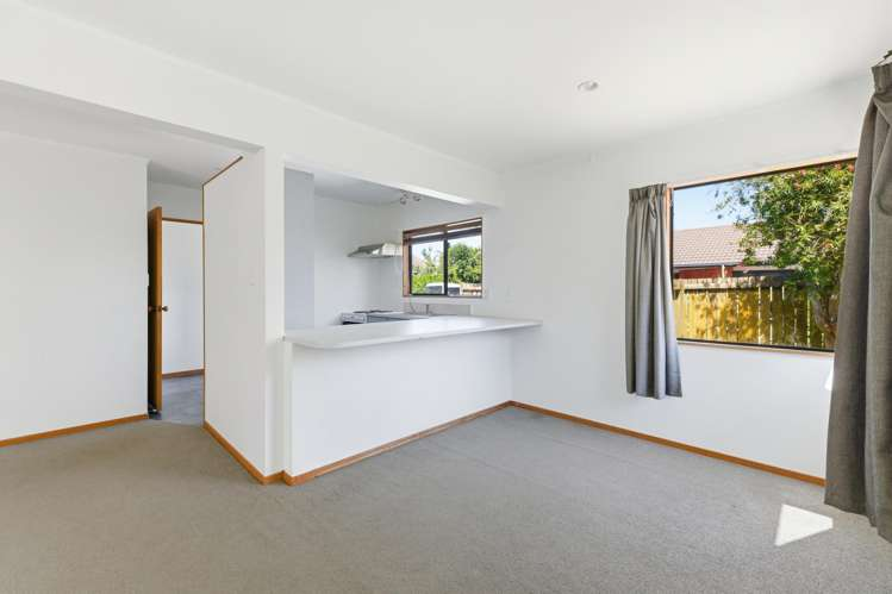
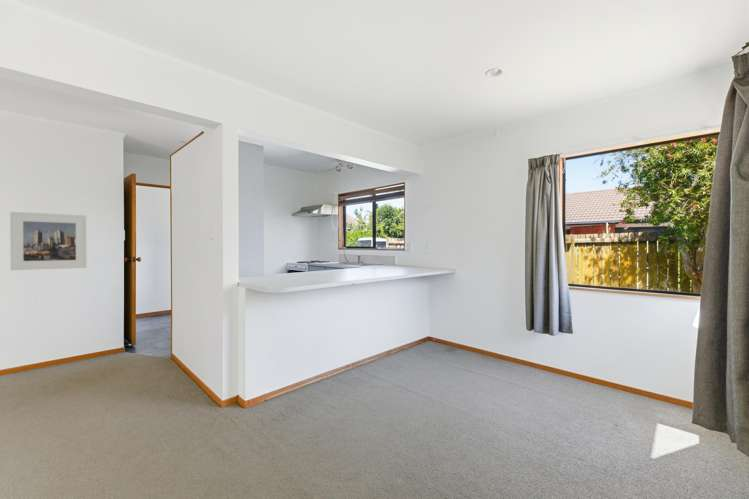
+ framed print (50, 241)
